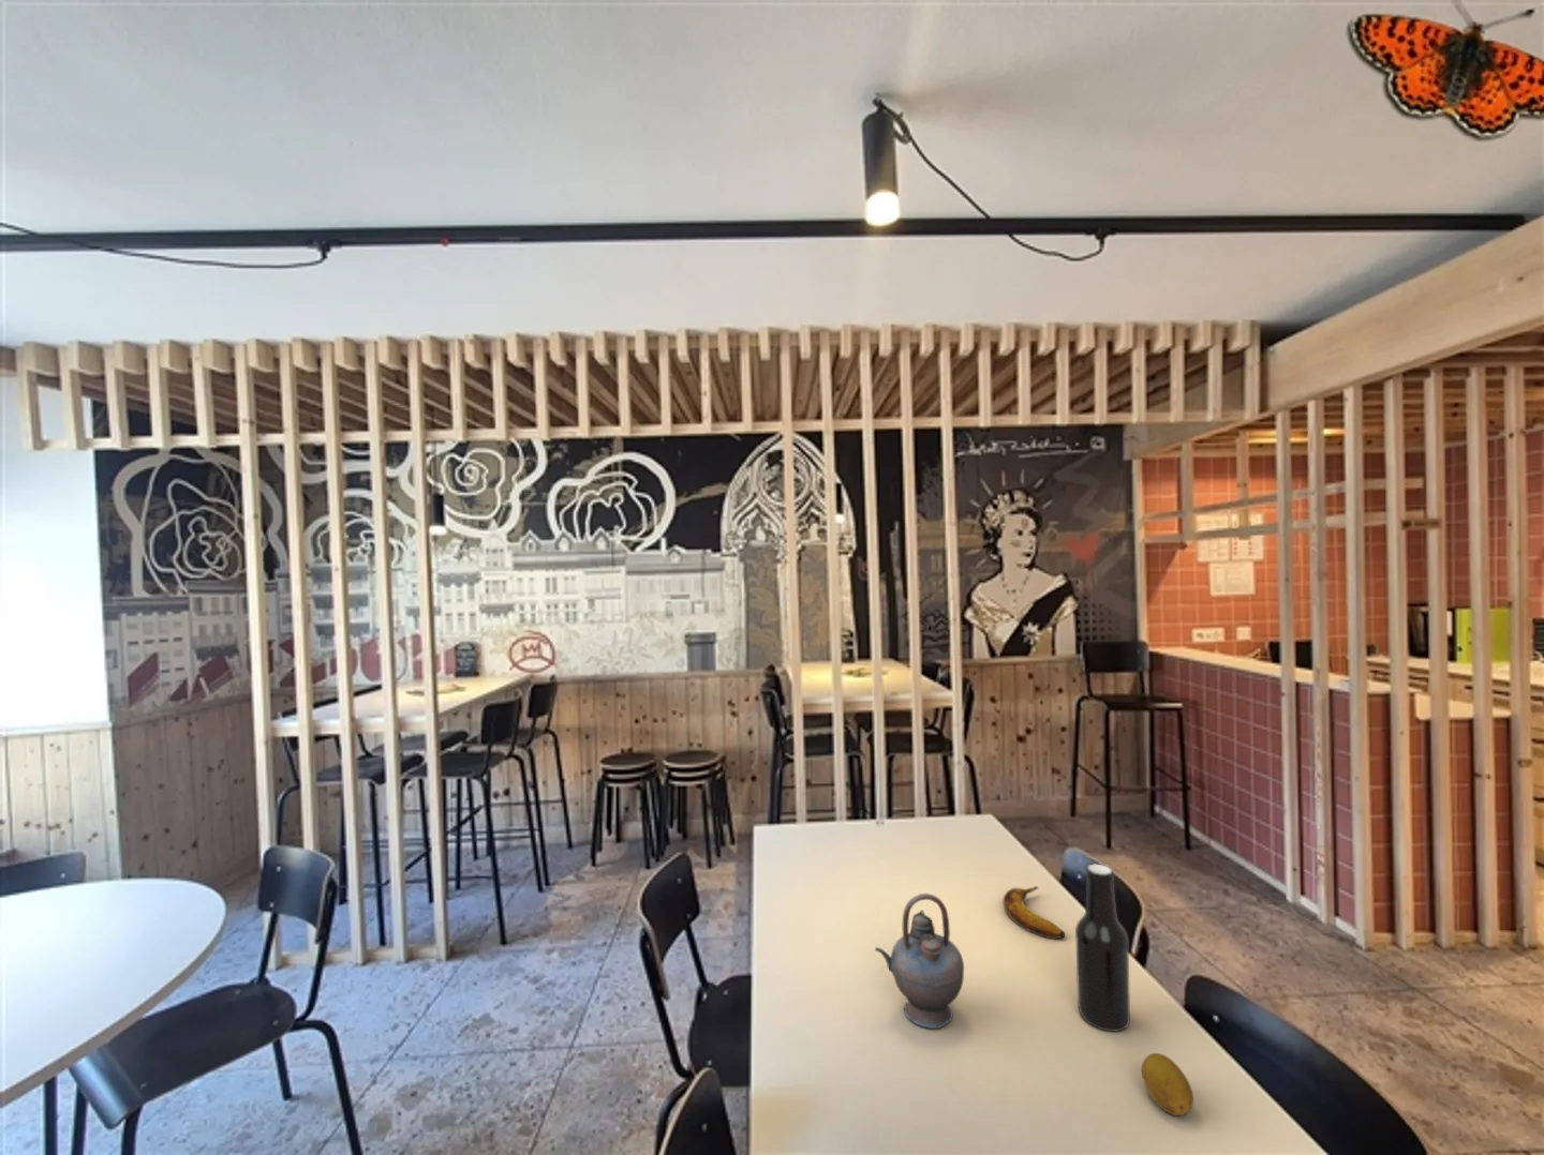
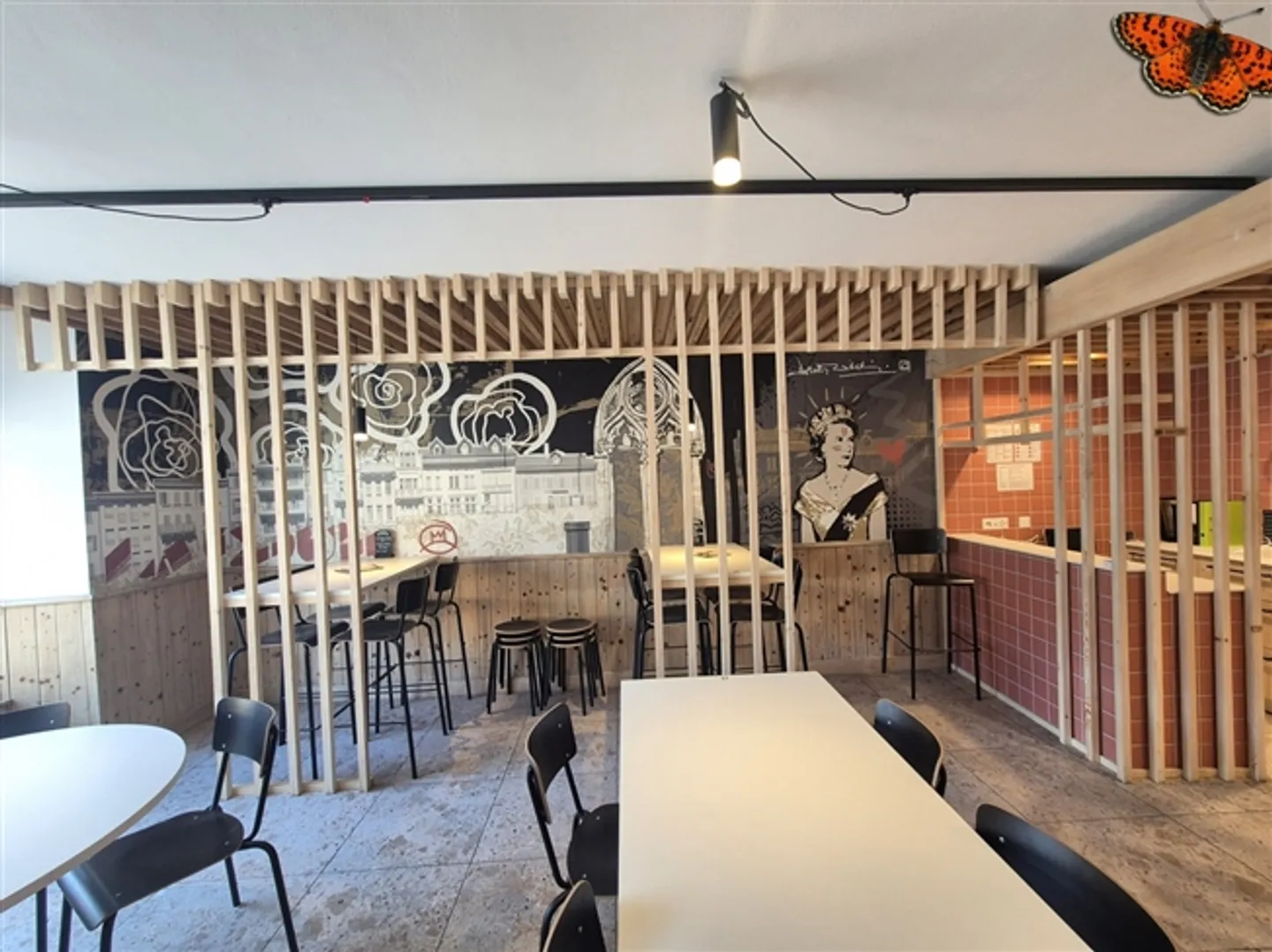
- teapot (918, 954)
- banana (1032, 911)
- beer bottle (1101, 943)
- fruit (1165, 1083)
